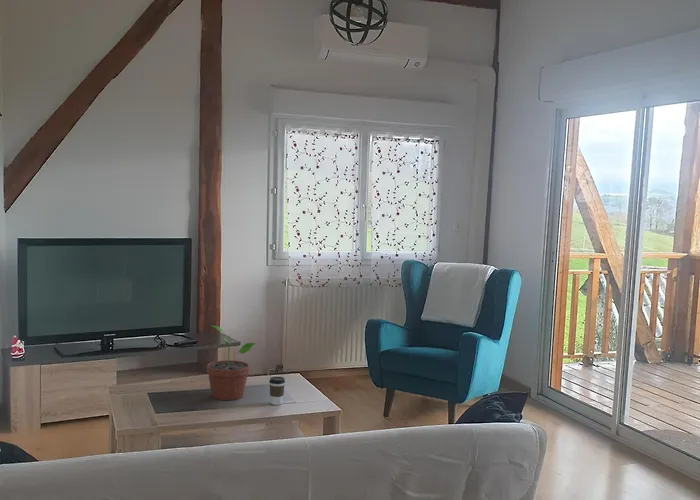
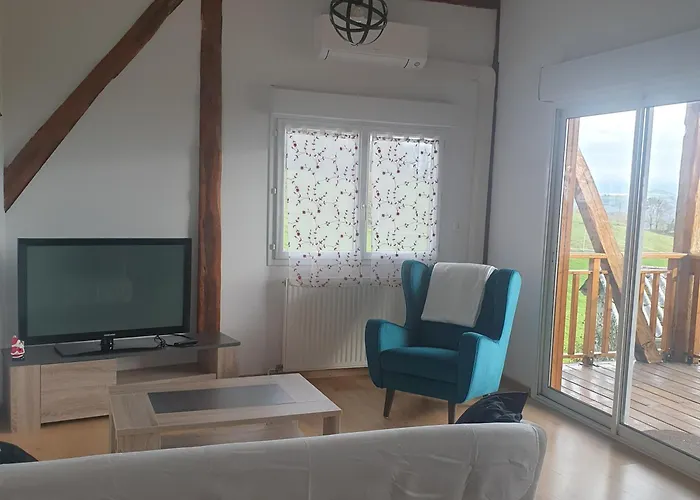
- potted plant (228, 360)
- coffee cup (276, 390)
